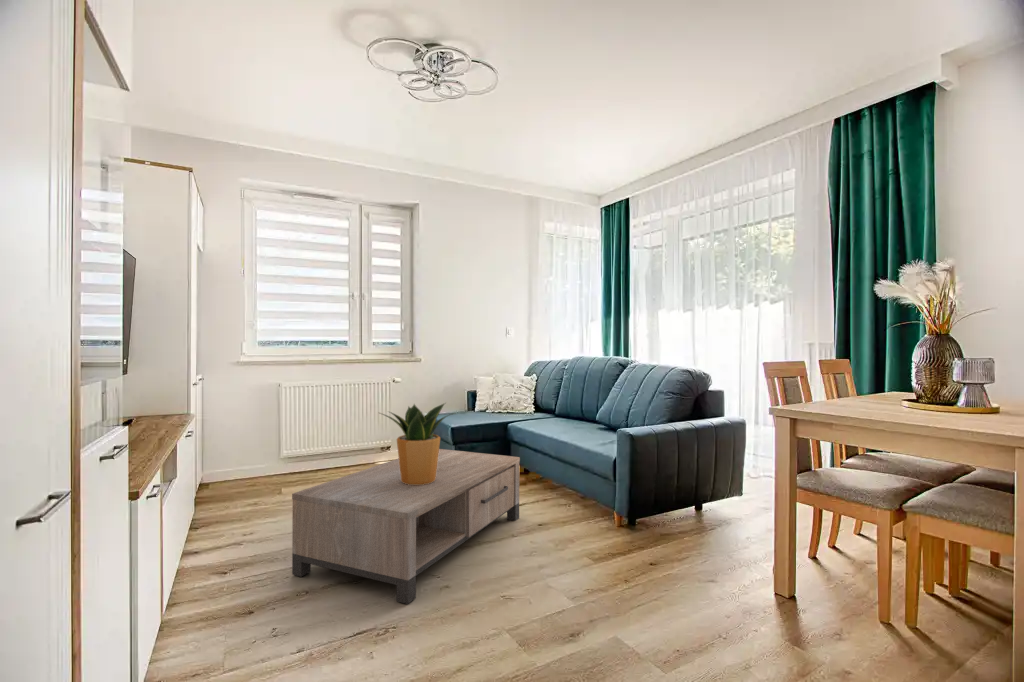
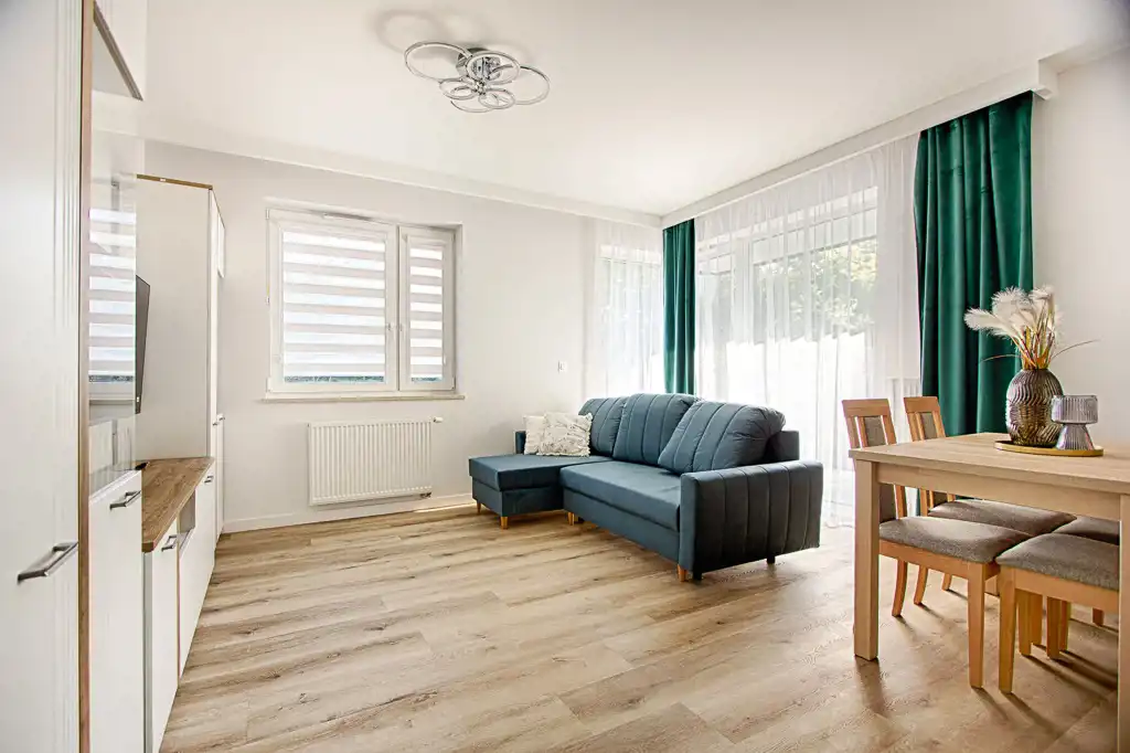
- potted plant (416, 442)
- coffee table (421, 507)
